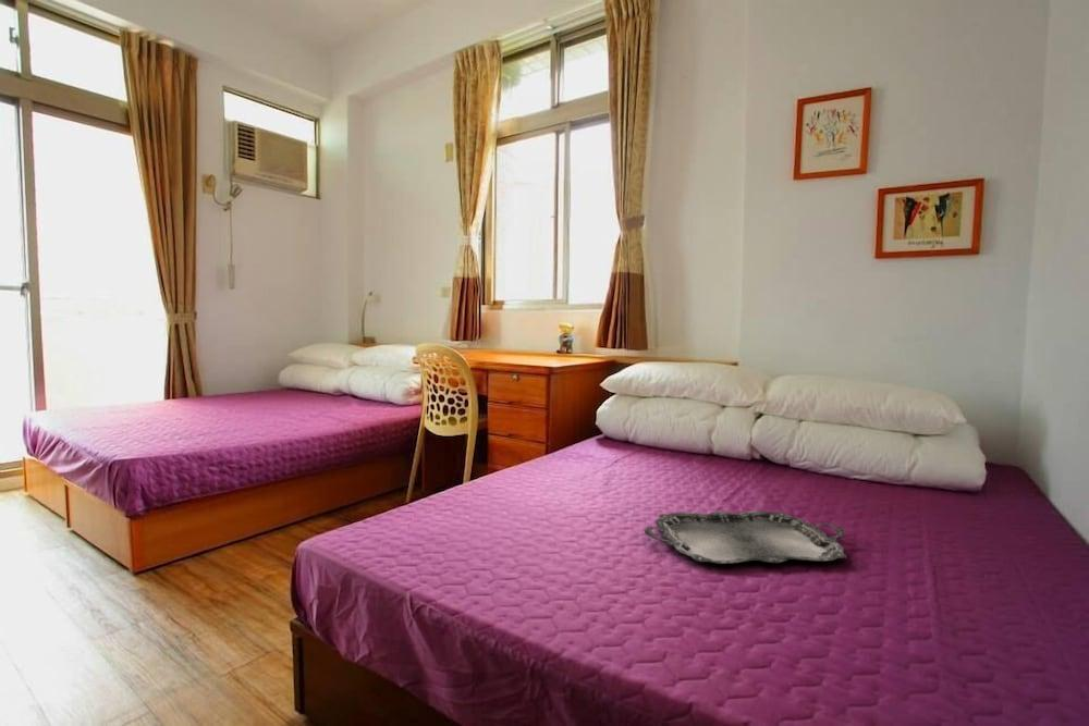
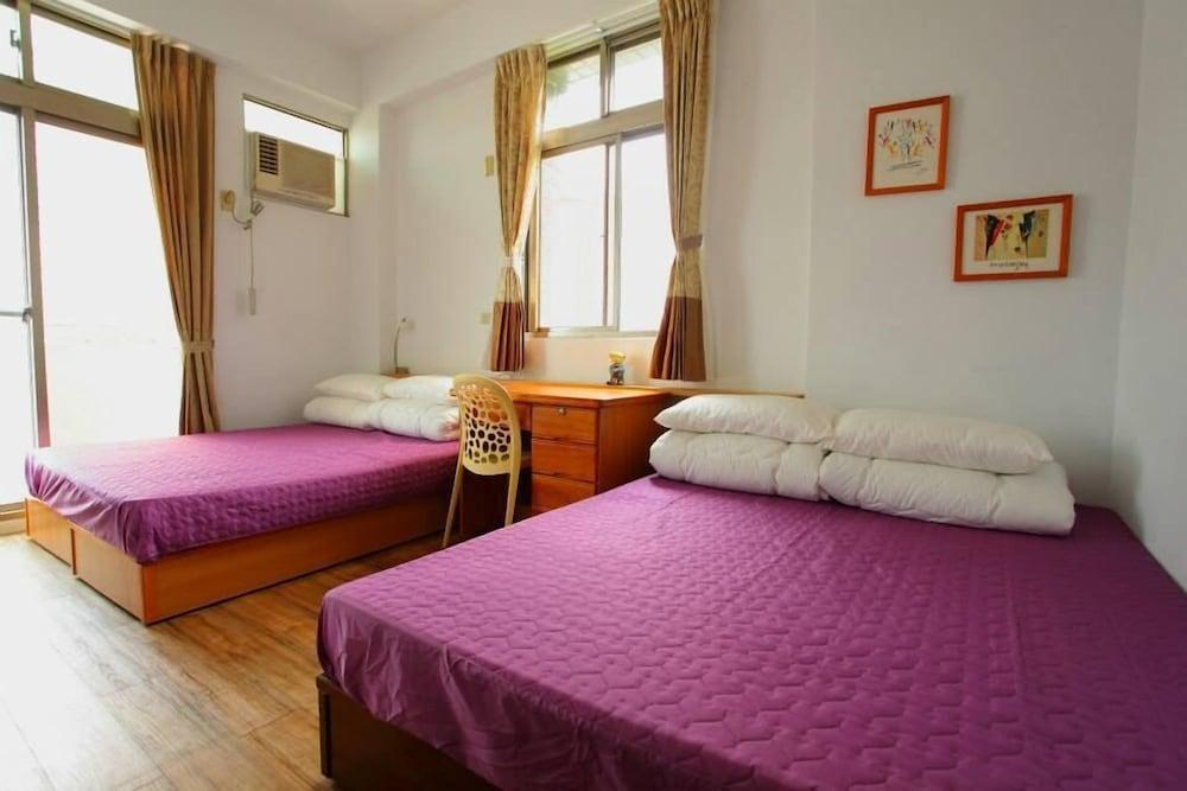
- serving tray (744, 533)
